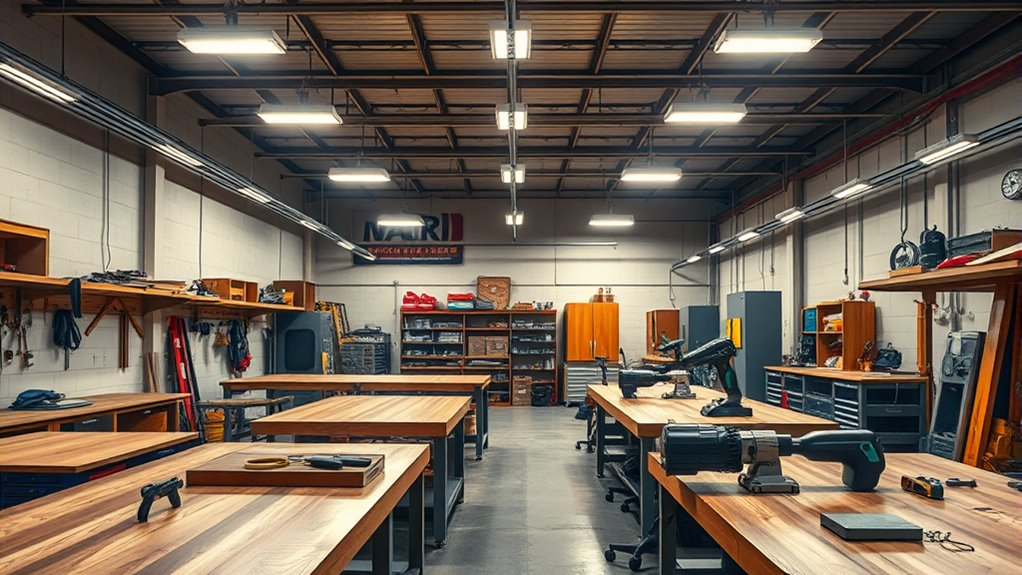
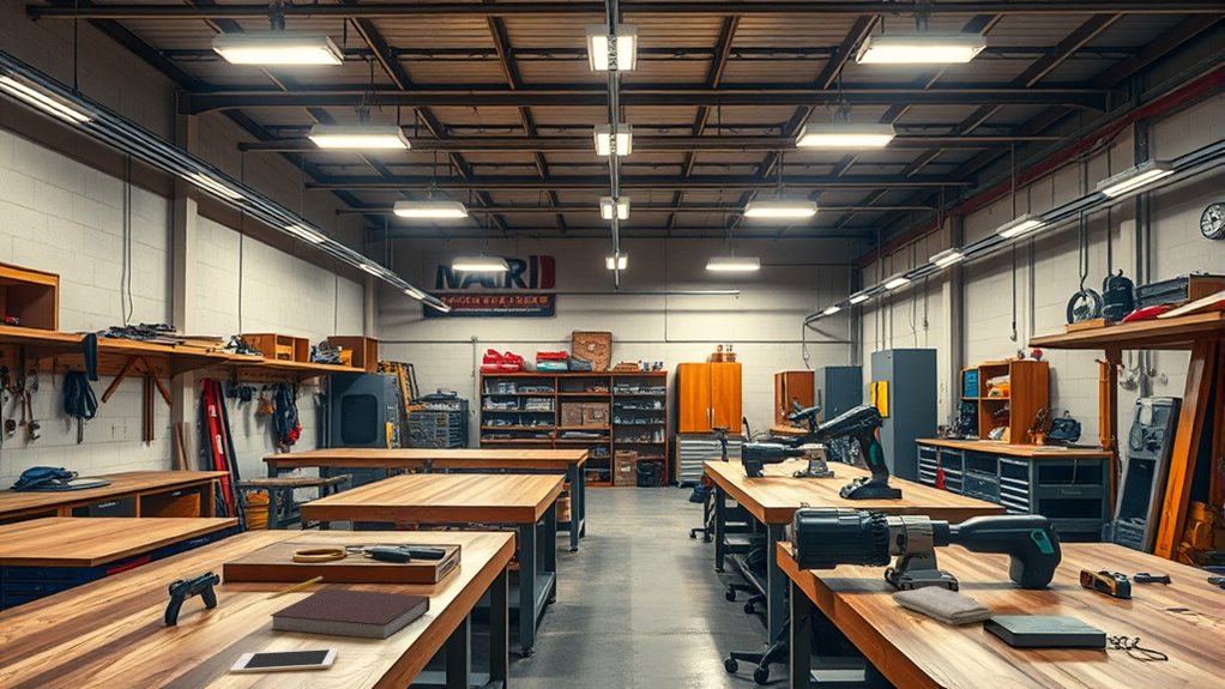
+ notebook (352, 612)
+ washcloth (941, 603)
+ cell phone (285, 660)
+ pencil (295, 587)
